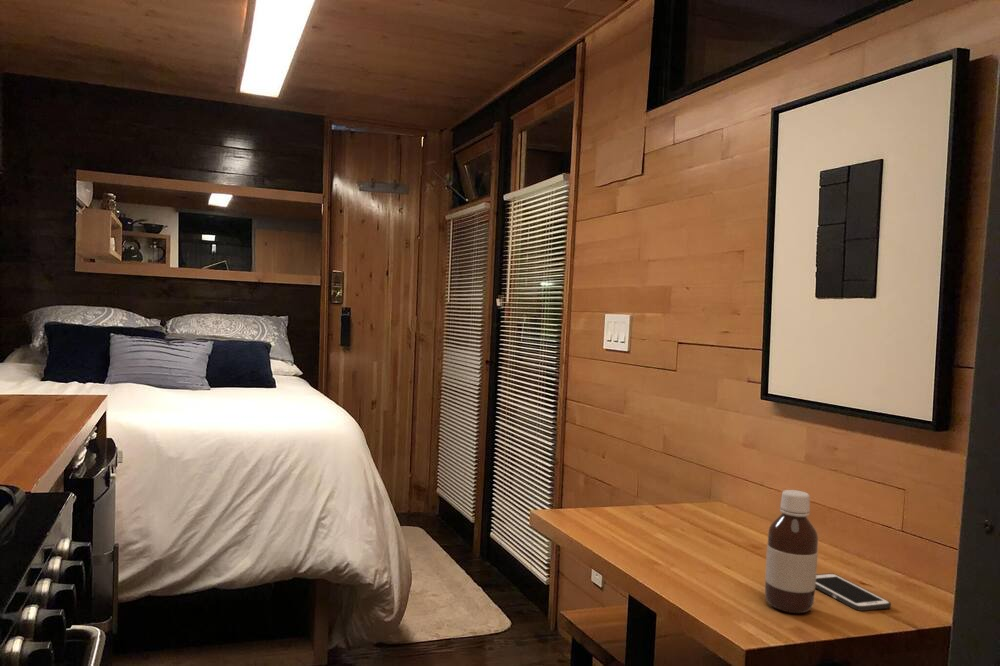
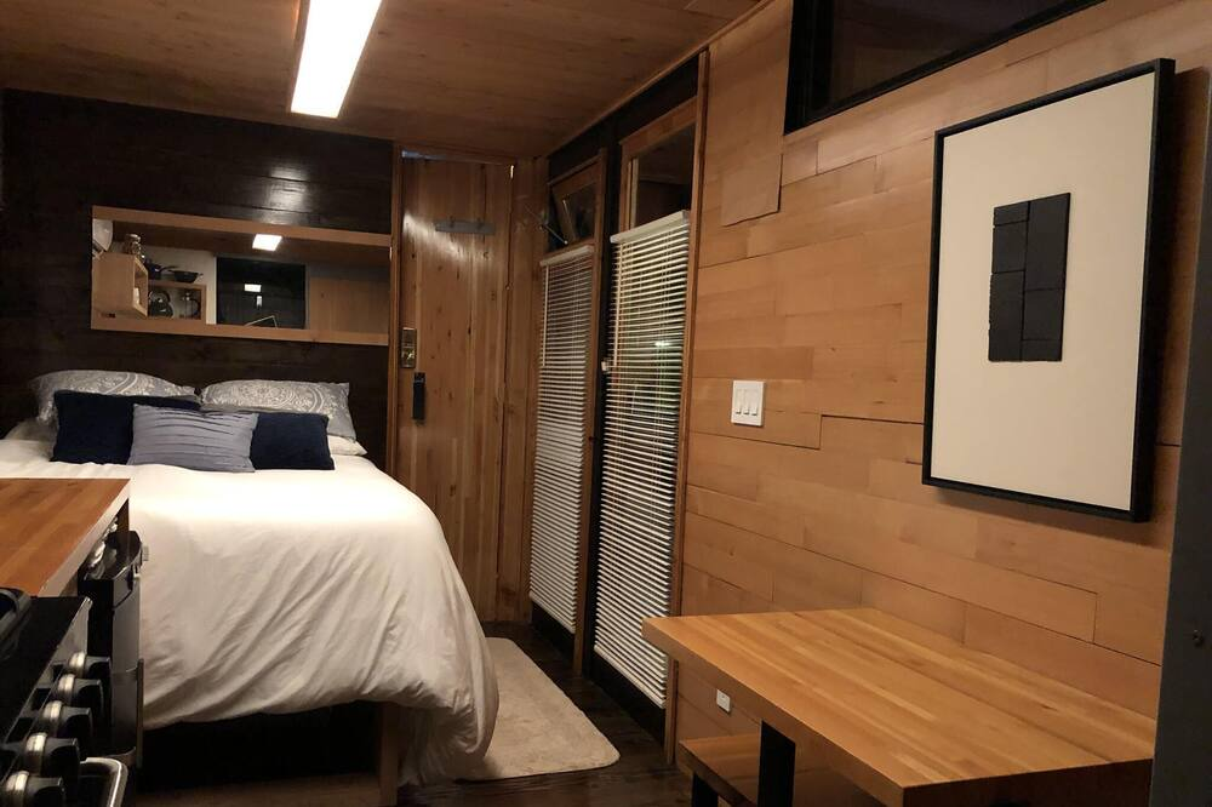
- cell phone (844, 591)
- bottle (792, 549)
